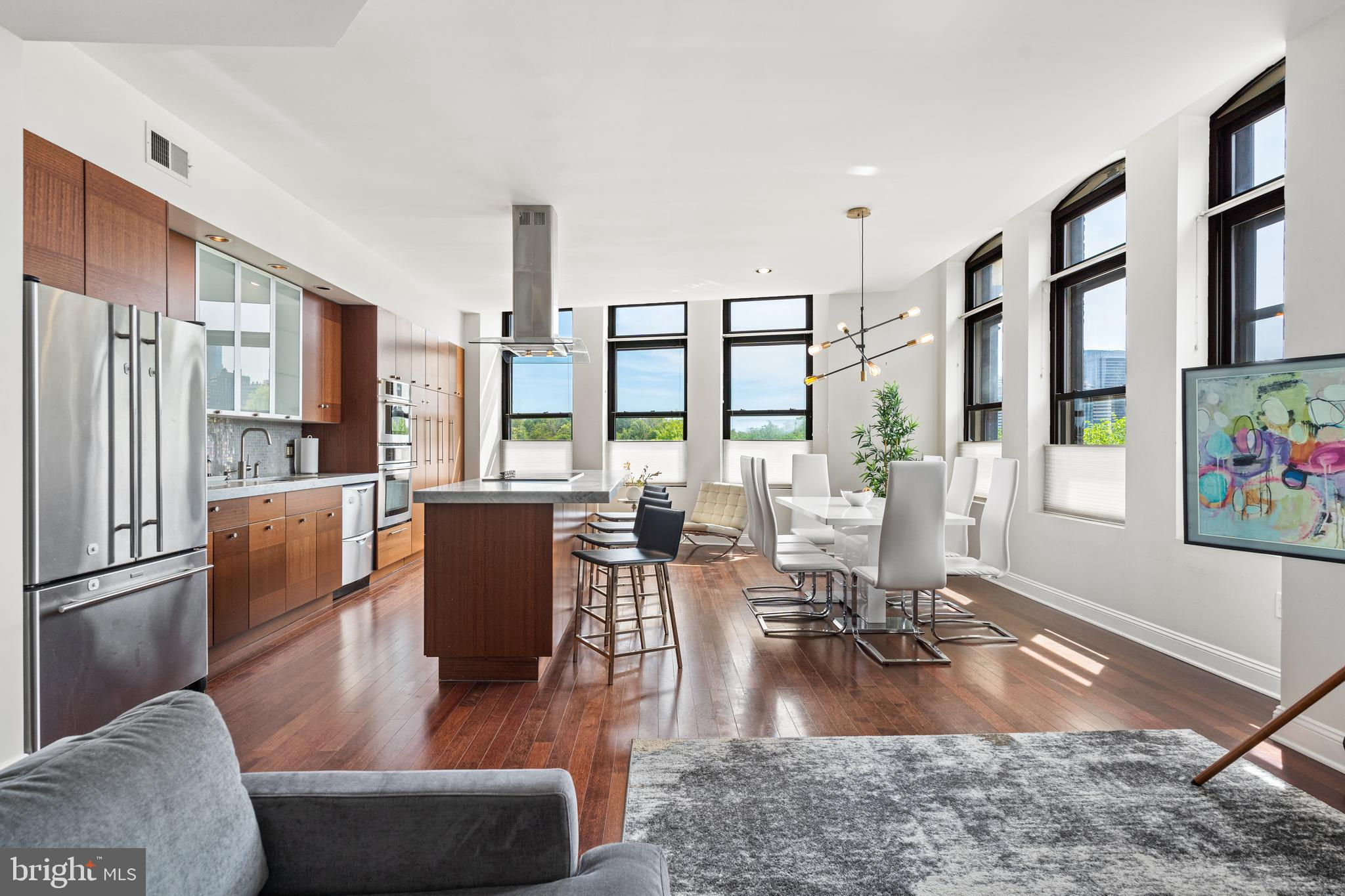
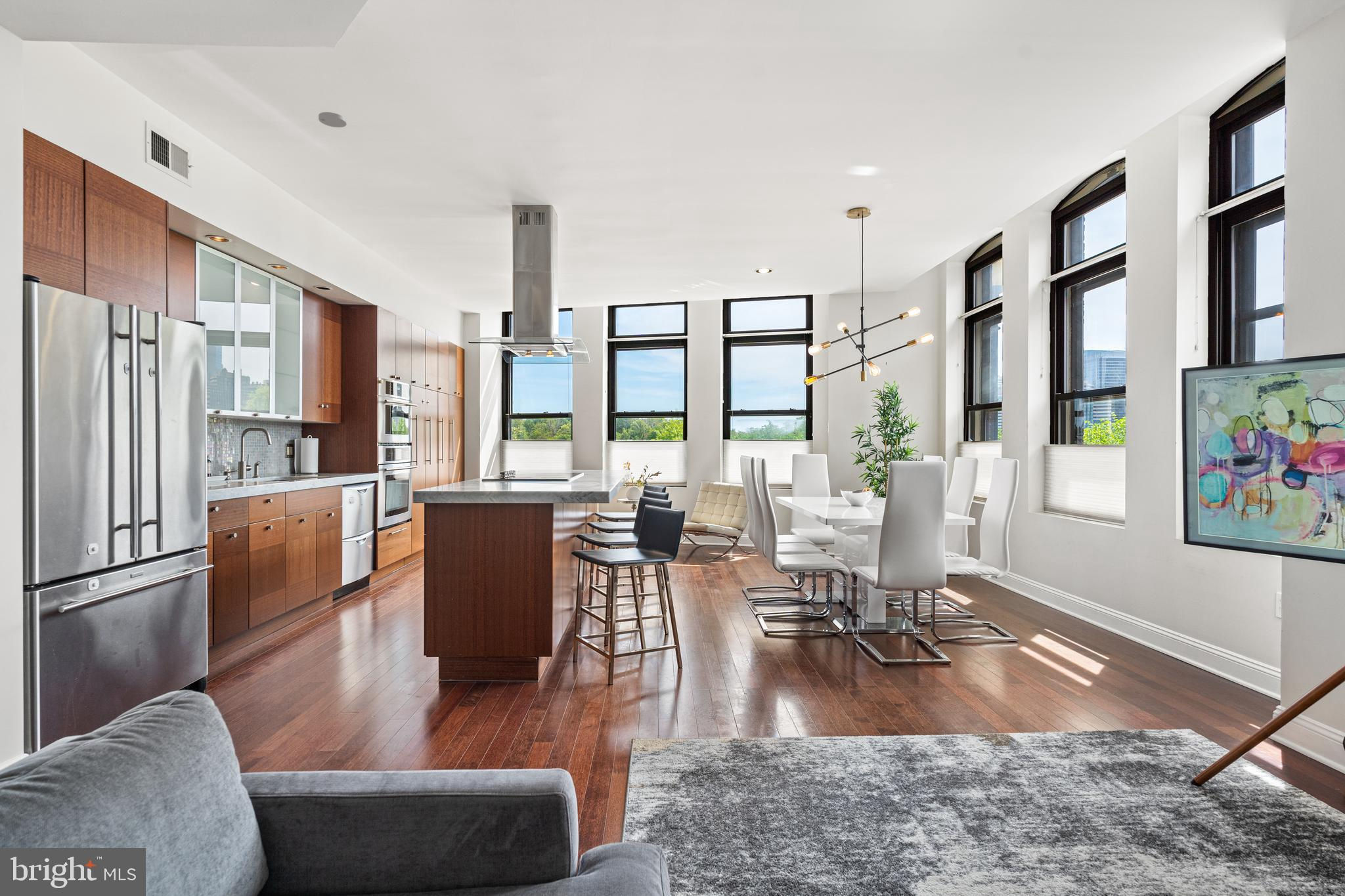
+ smoke detector (332, 119)
